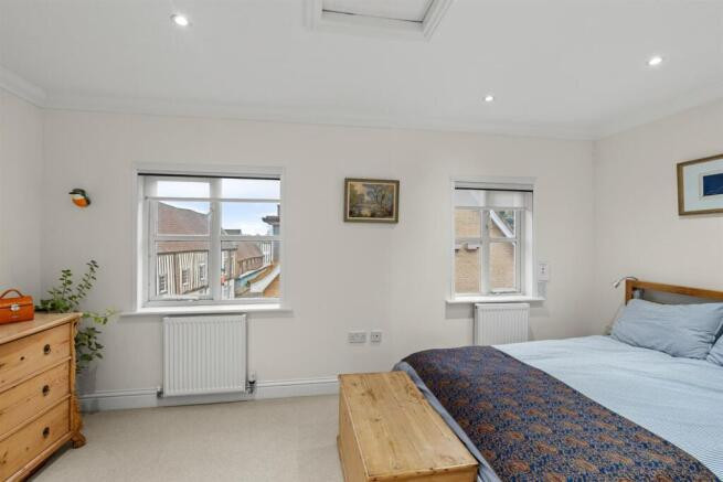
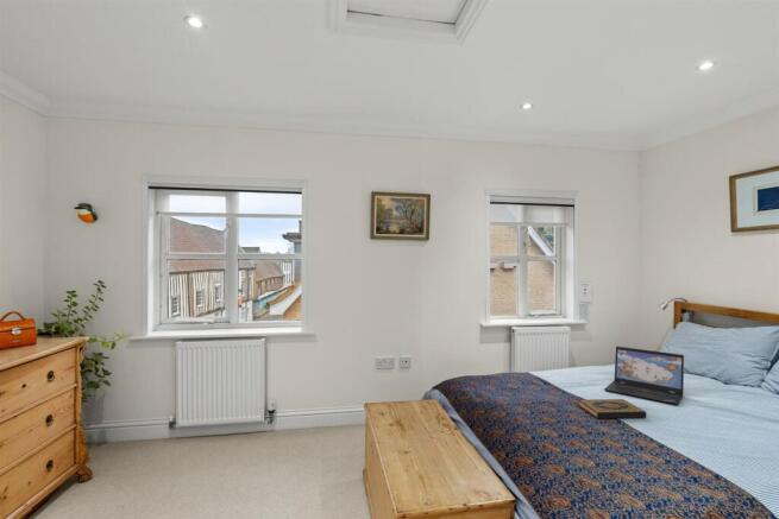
+ hardback book (610, 407)
+ laptop (643, 373)
